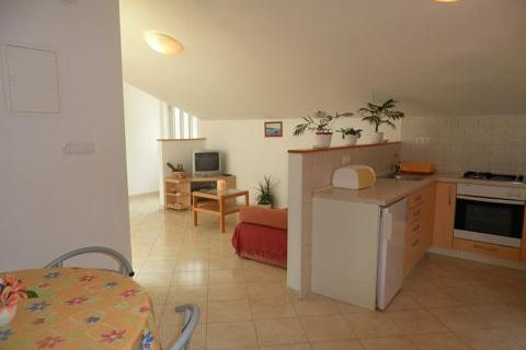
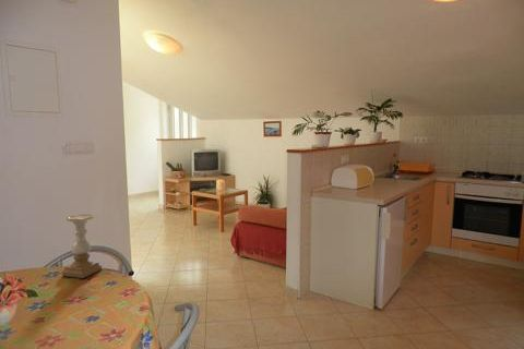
+ candle holder (81, 244)
